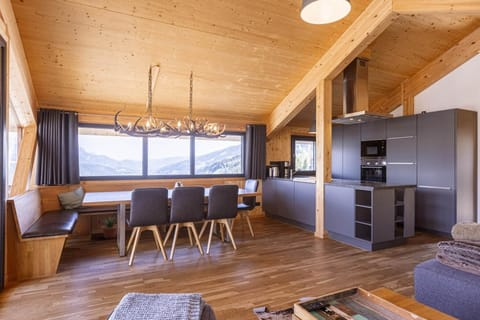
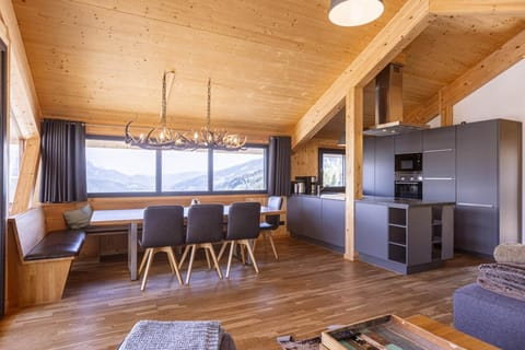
- potted plant (108, 227)
